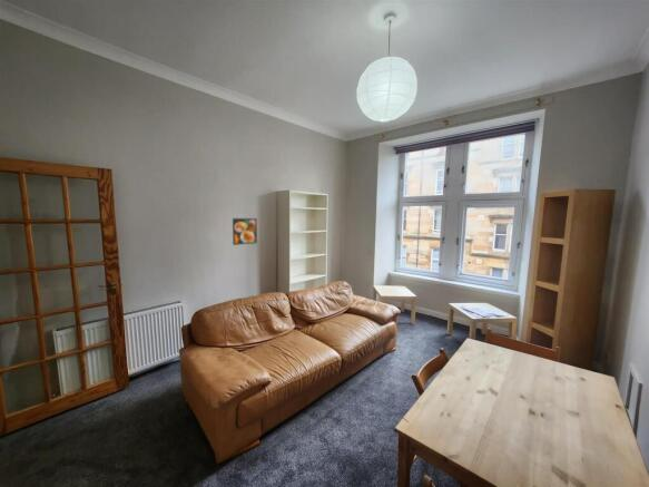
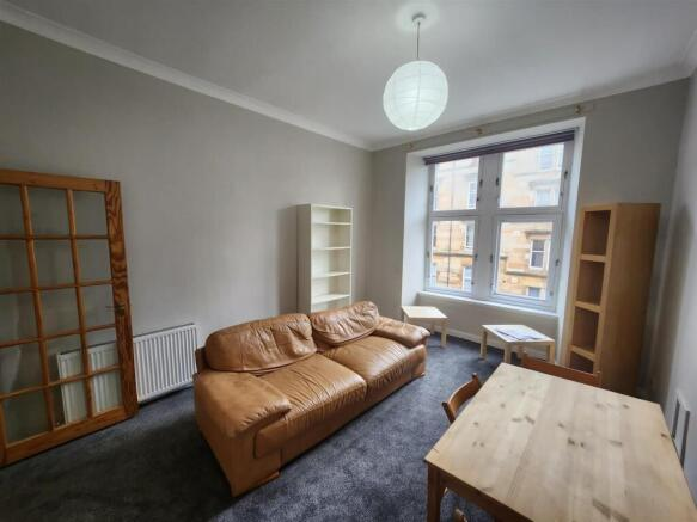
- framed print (245, 231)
